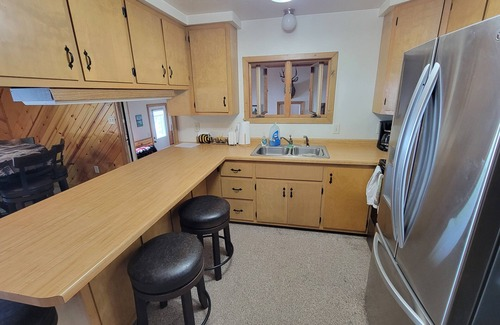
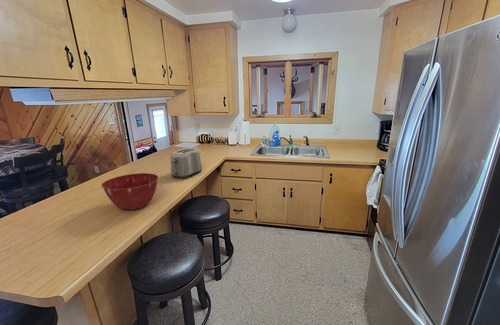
+ toaster (187, 162)
+ mixing bowl (133, 192)
